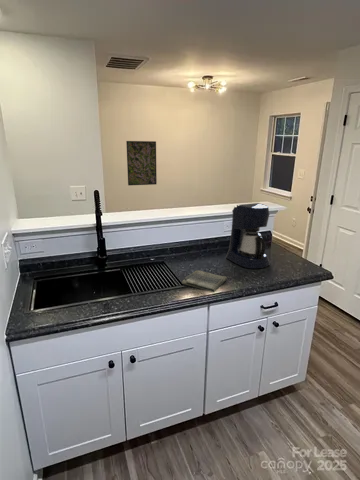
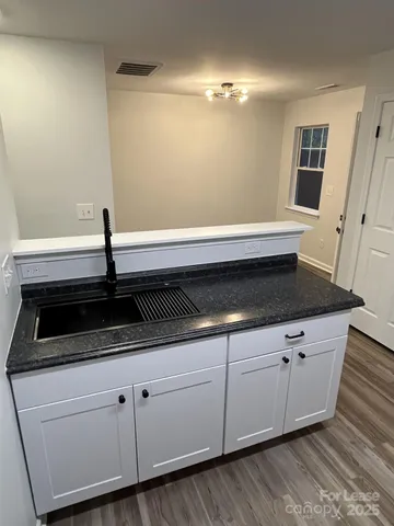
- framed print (142, 163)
- dish towel (204, 279)
- coffee maker (250, 233)
